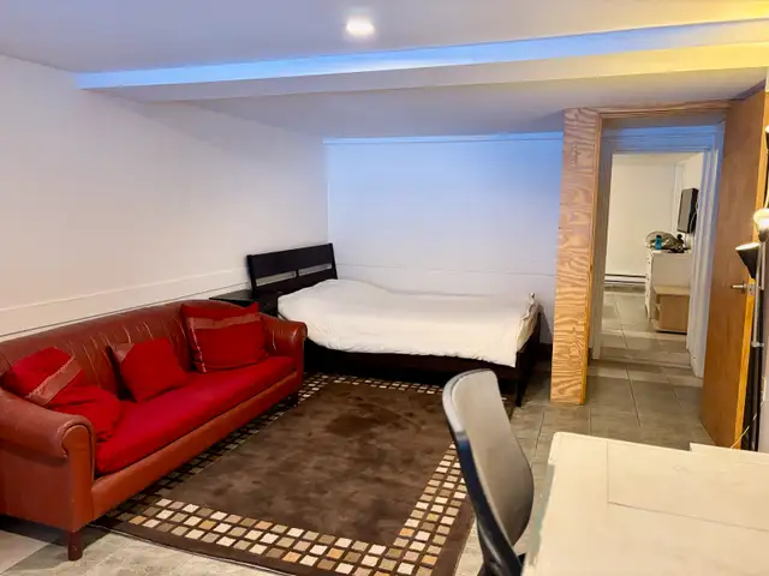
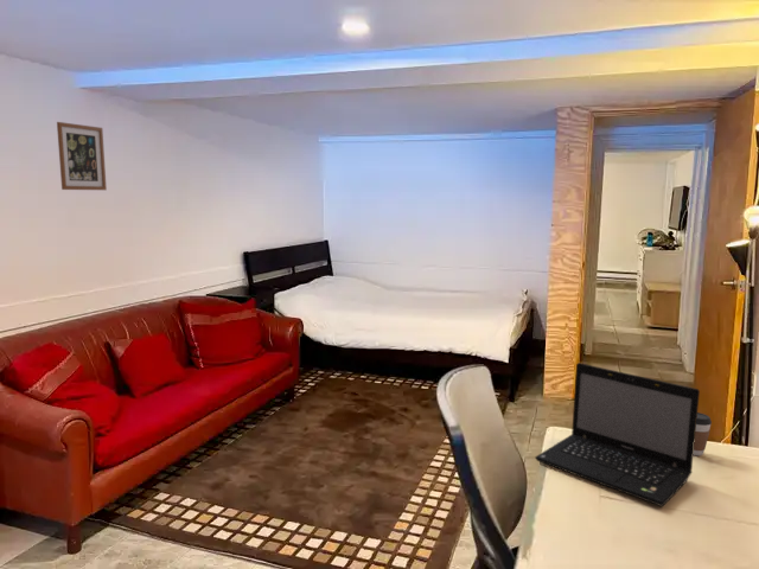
+ laptop (614, 427)
+ coffee cup (696, 434)
+ wall art (82, 158)
